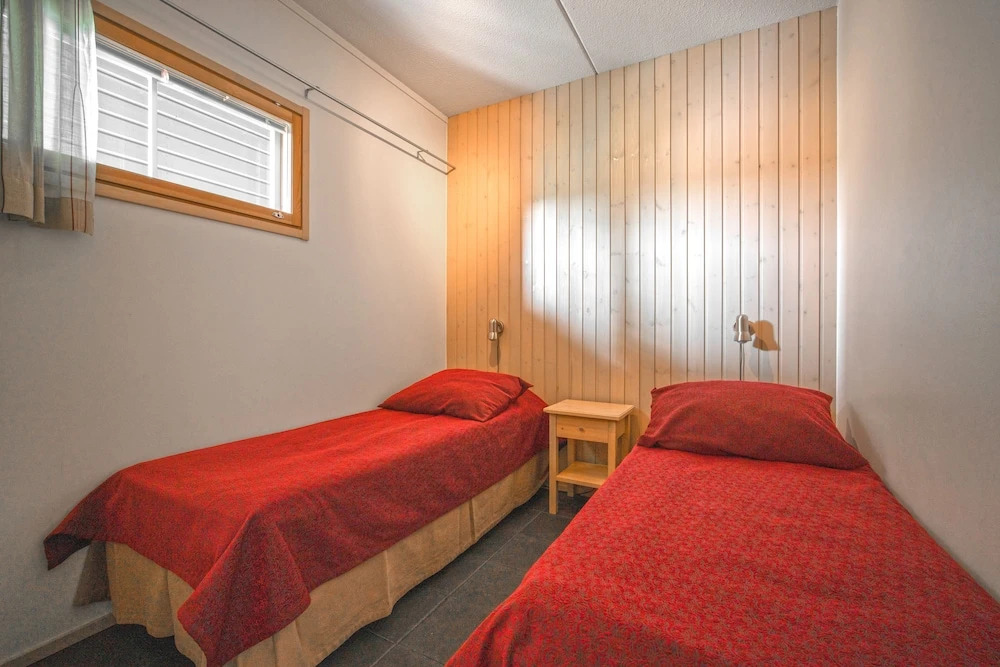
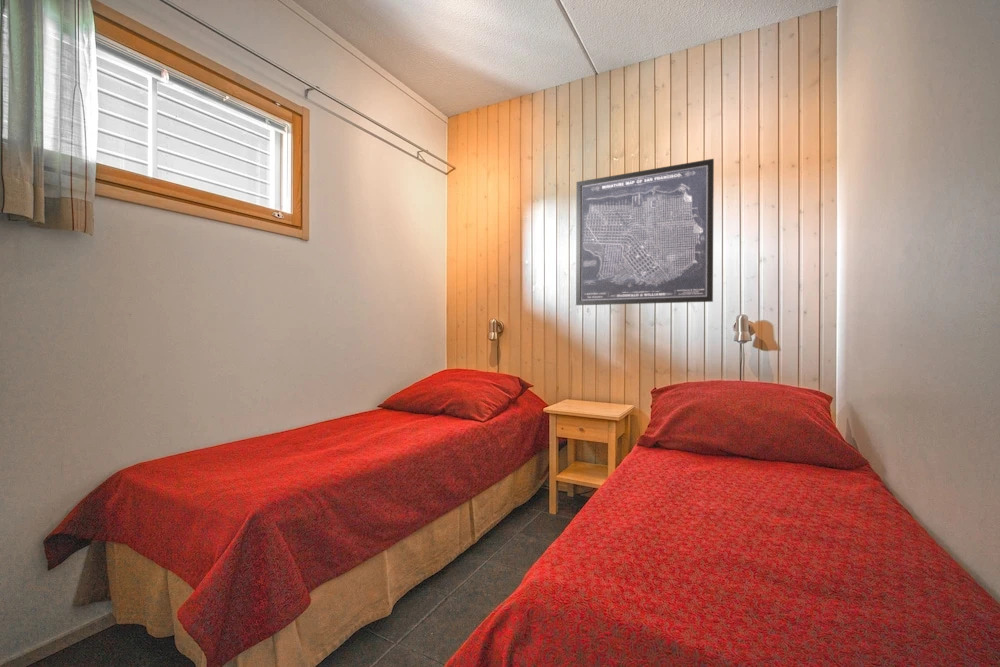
+ wall art (639, 237)
